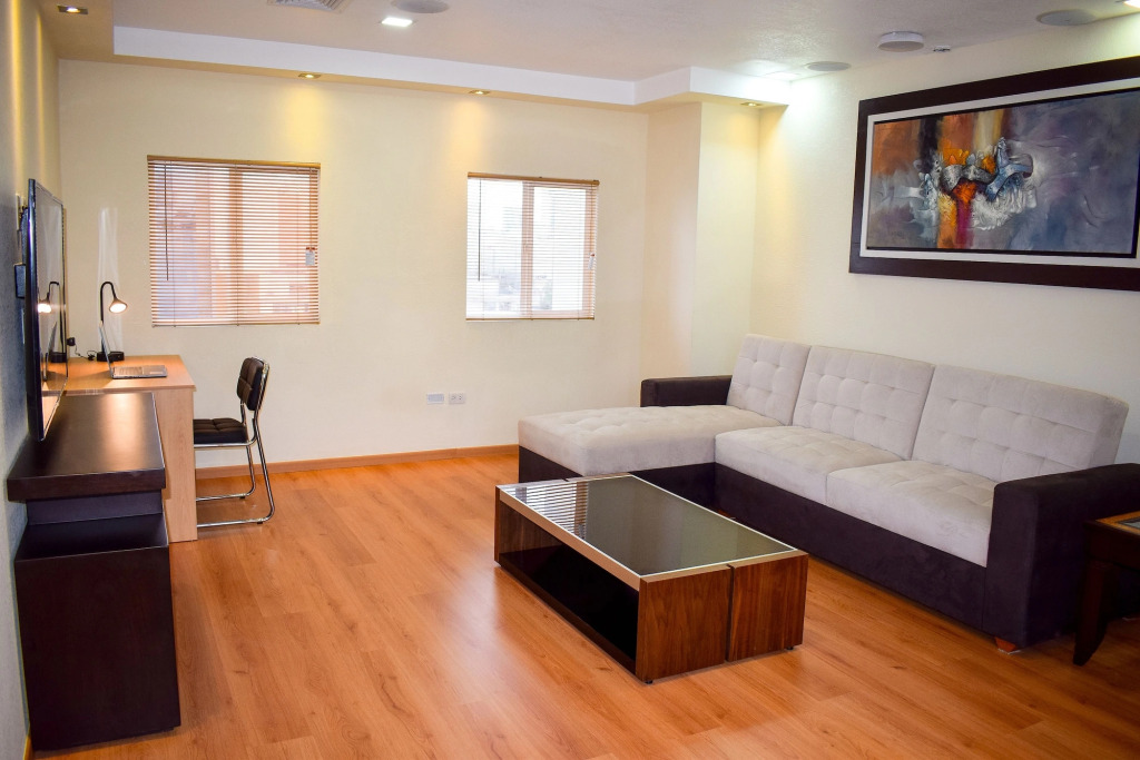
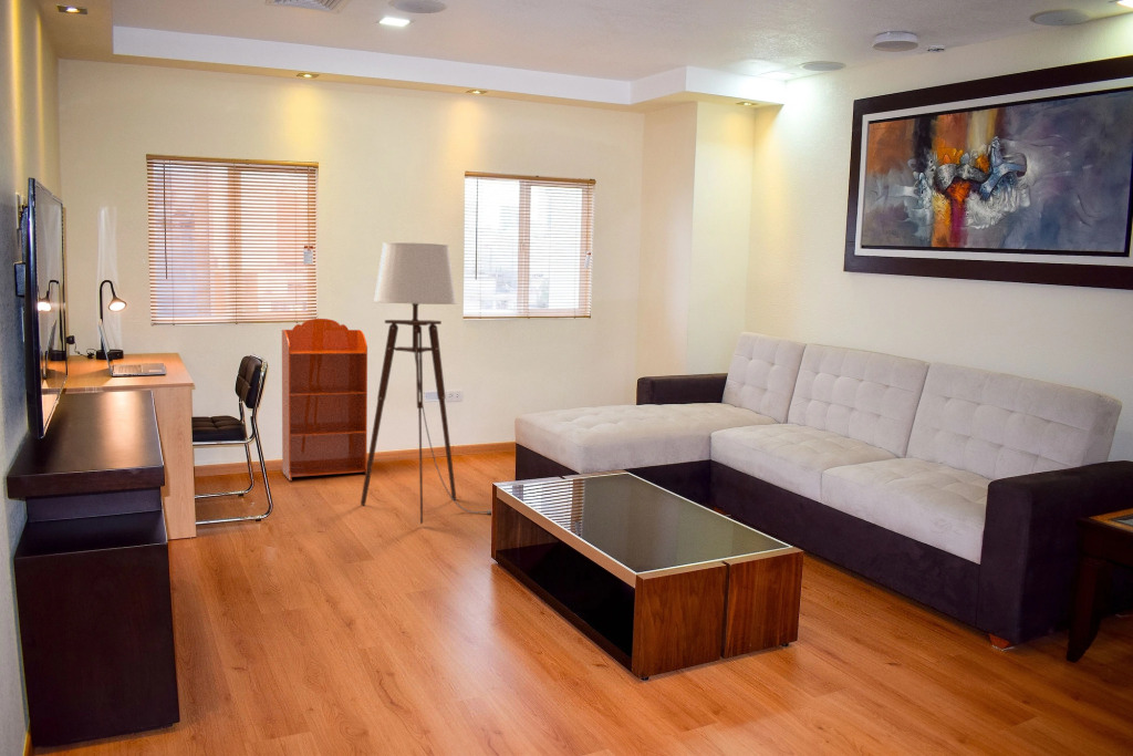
+ floor lamp (435, 379)
+ bookcase (324, 396)
